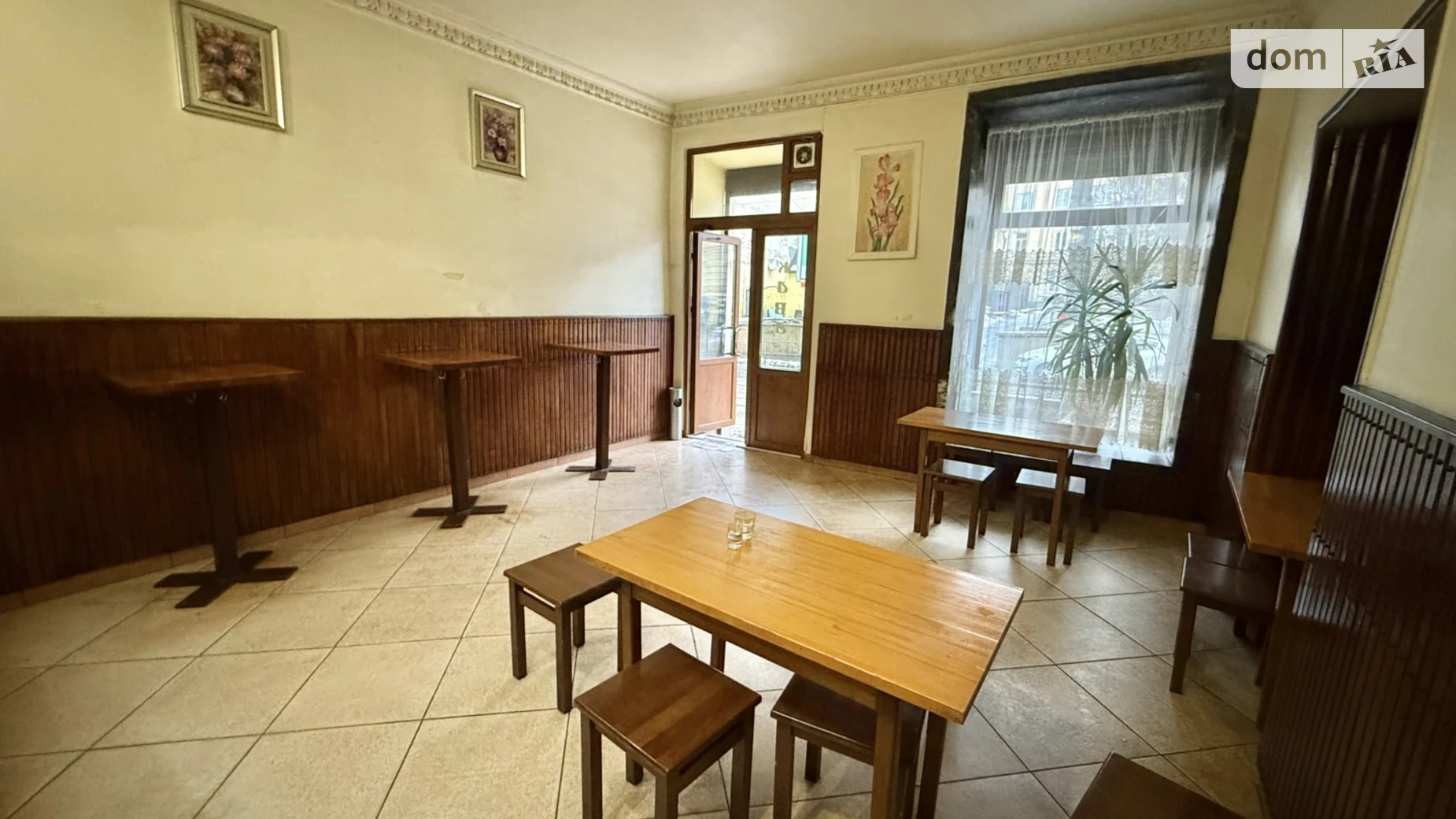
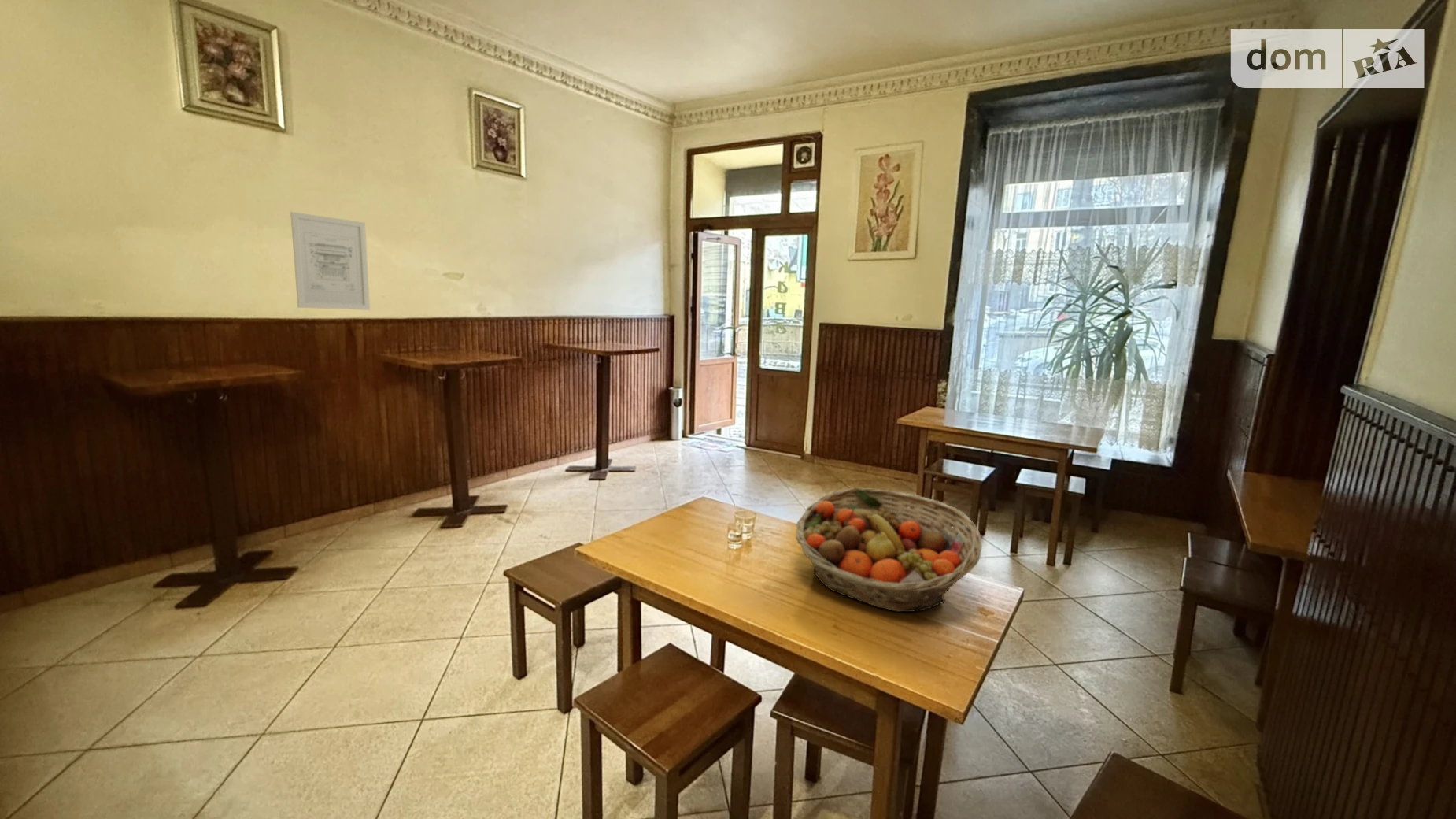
+ fruit basket (882, 545)
+ wall art (332, 263)
